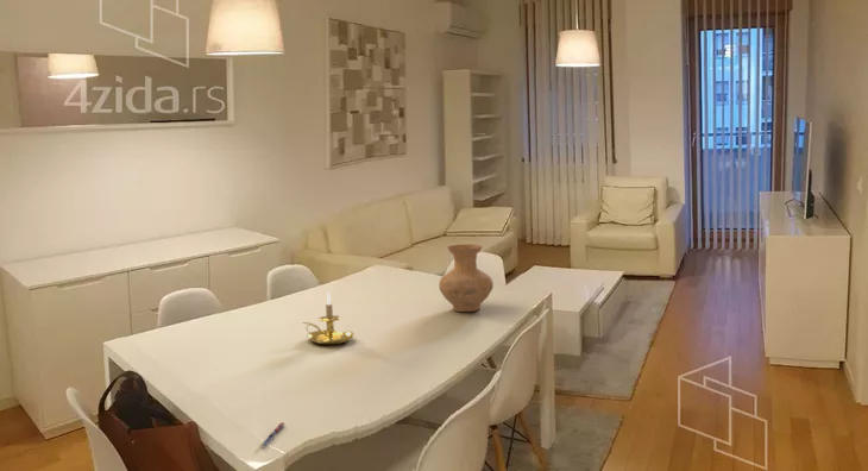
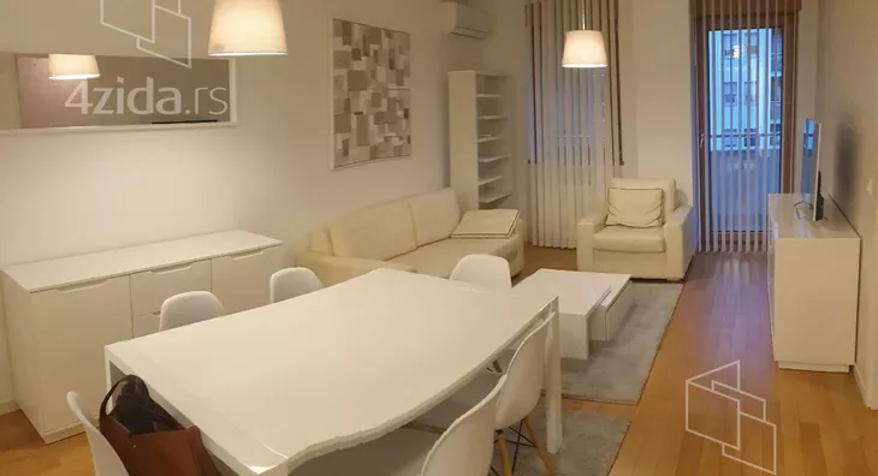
- candle holder (326, 314)
- pen (272, 433)
- vase (465, 277)
